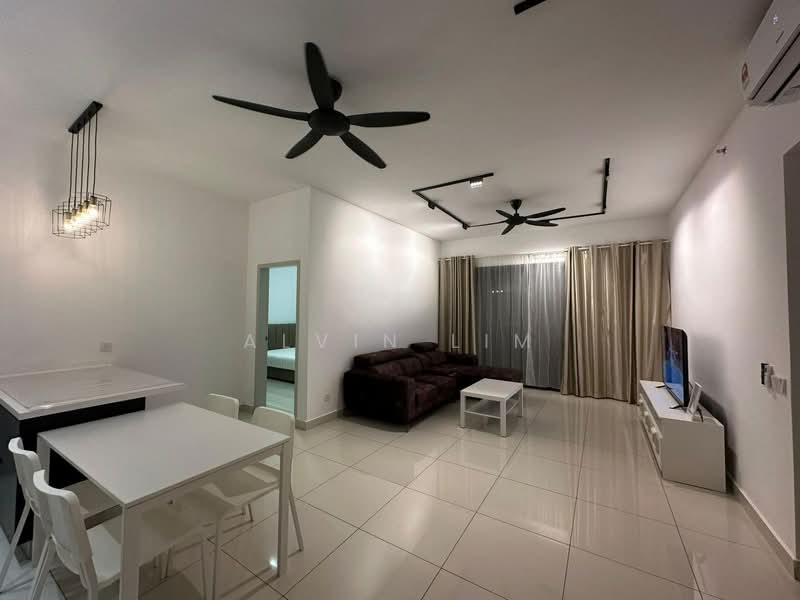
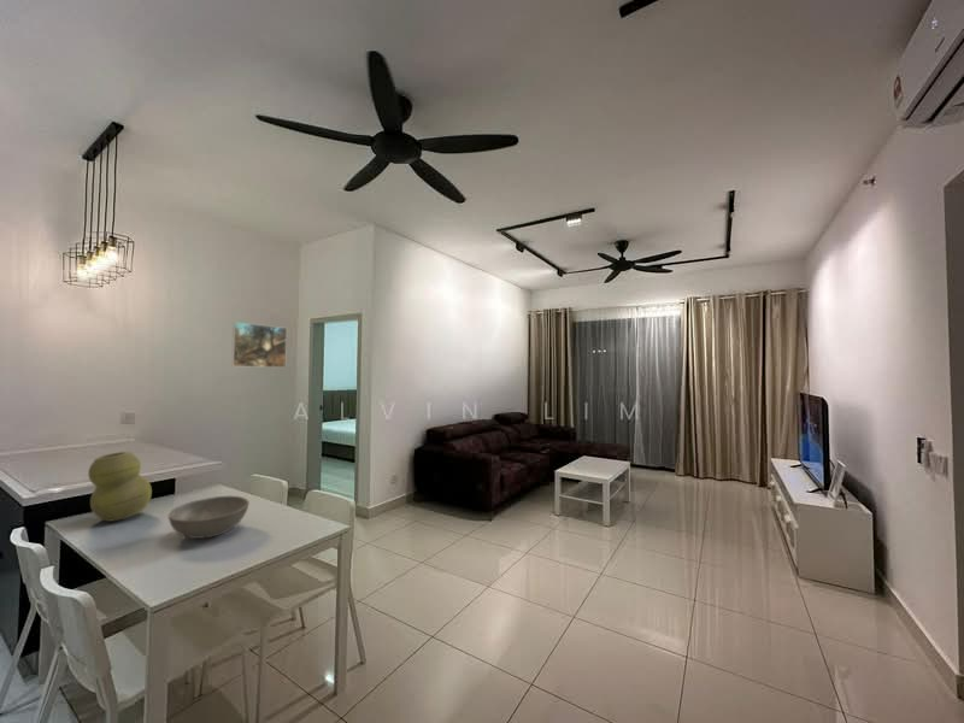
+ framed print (260, 346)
+ vase (120, 484)
+ bowl (210, 519)
